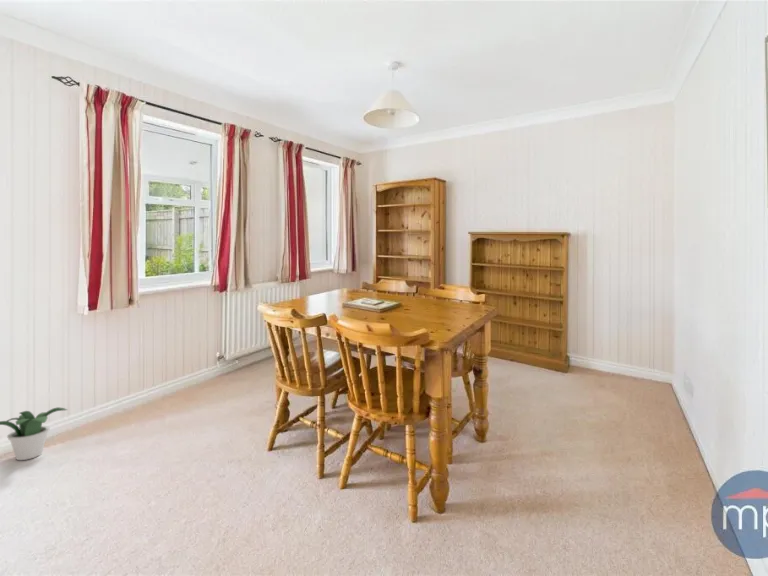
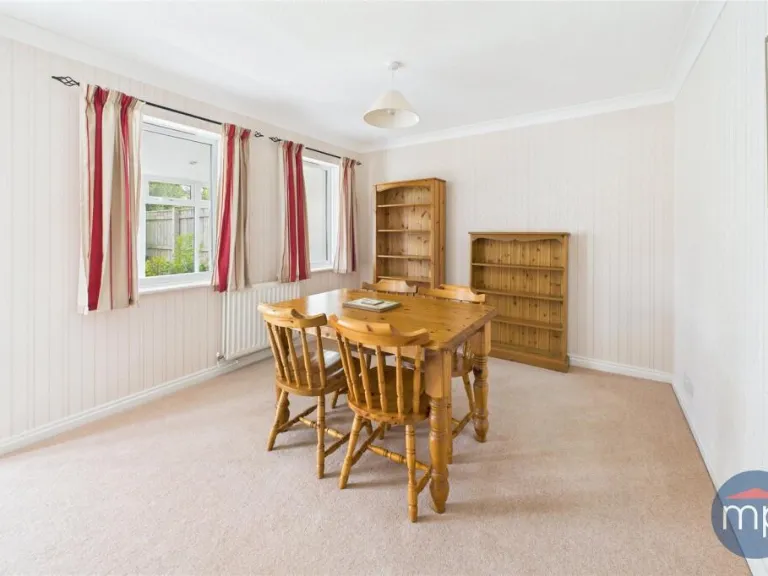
- potted plant (32, 434)
